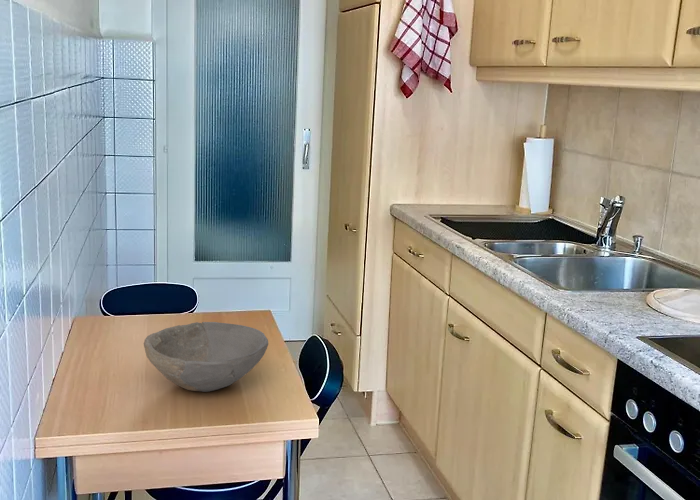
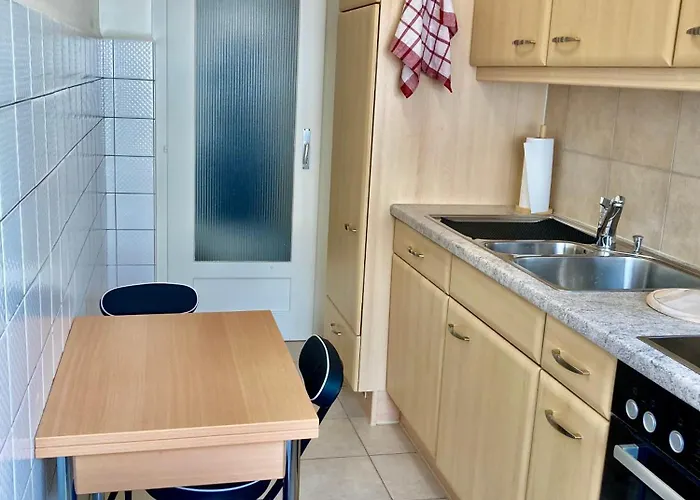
- bowl (206, 361)
